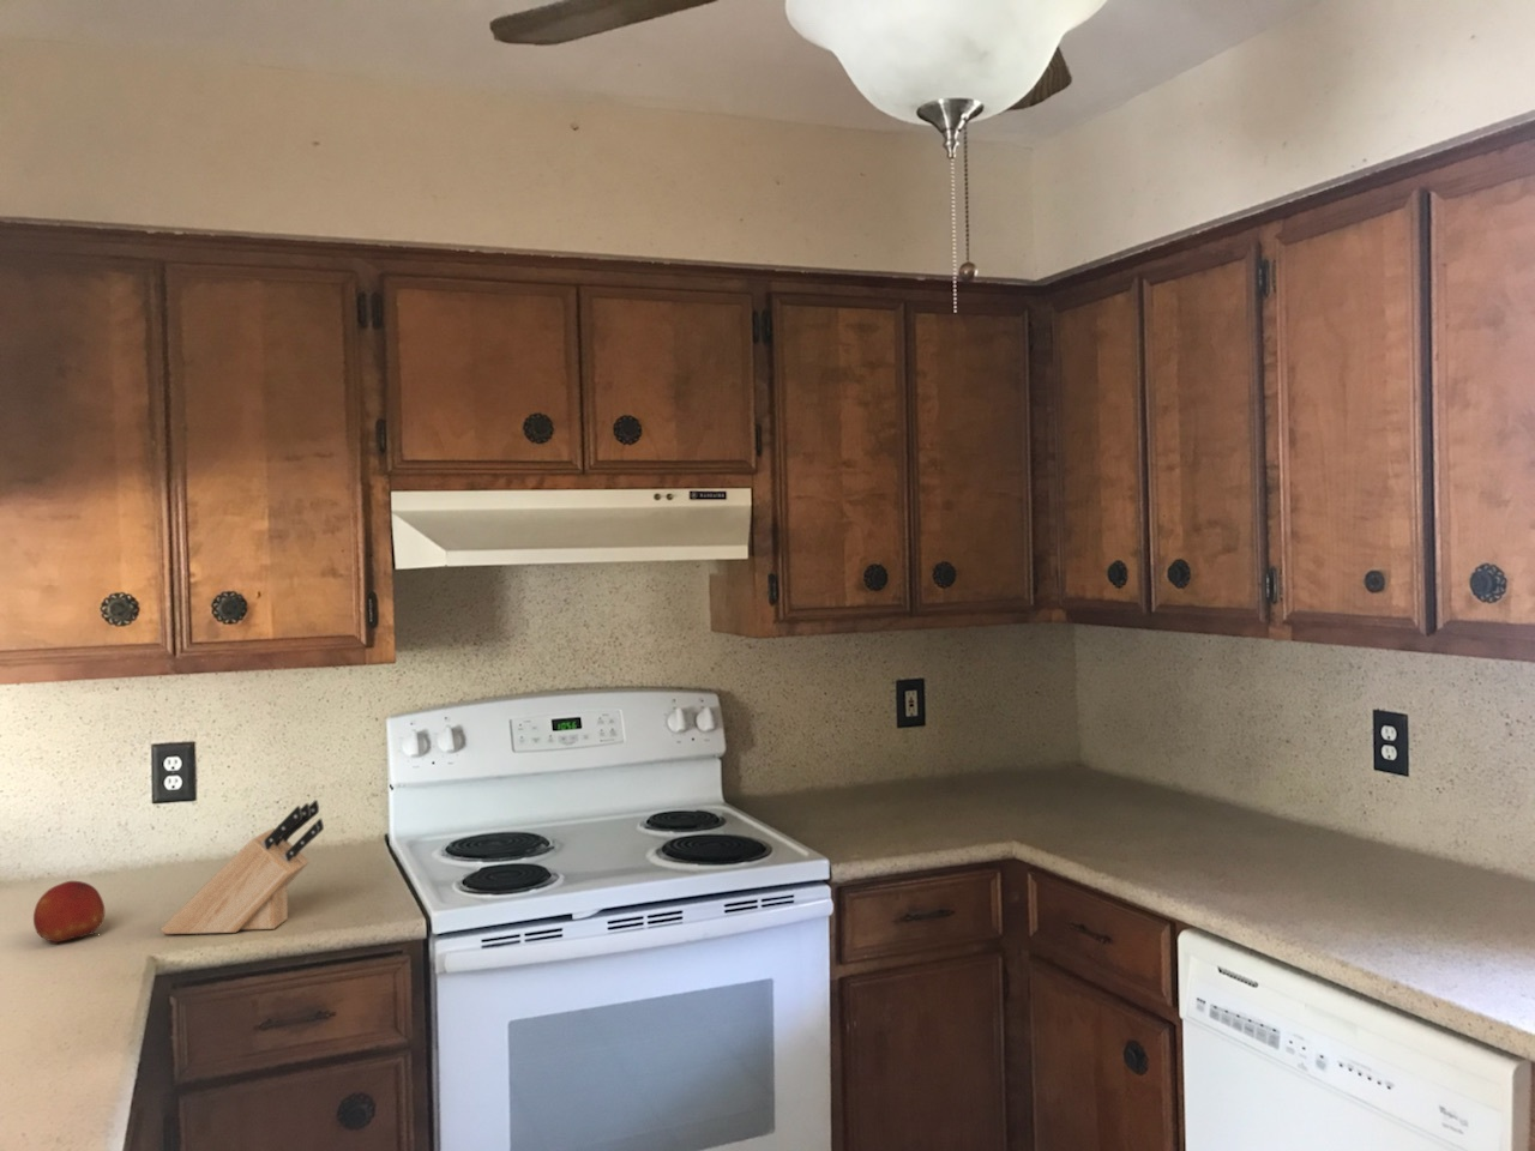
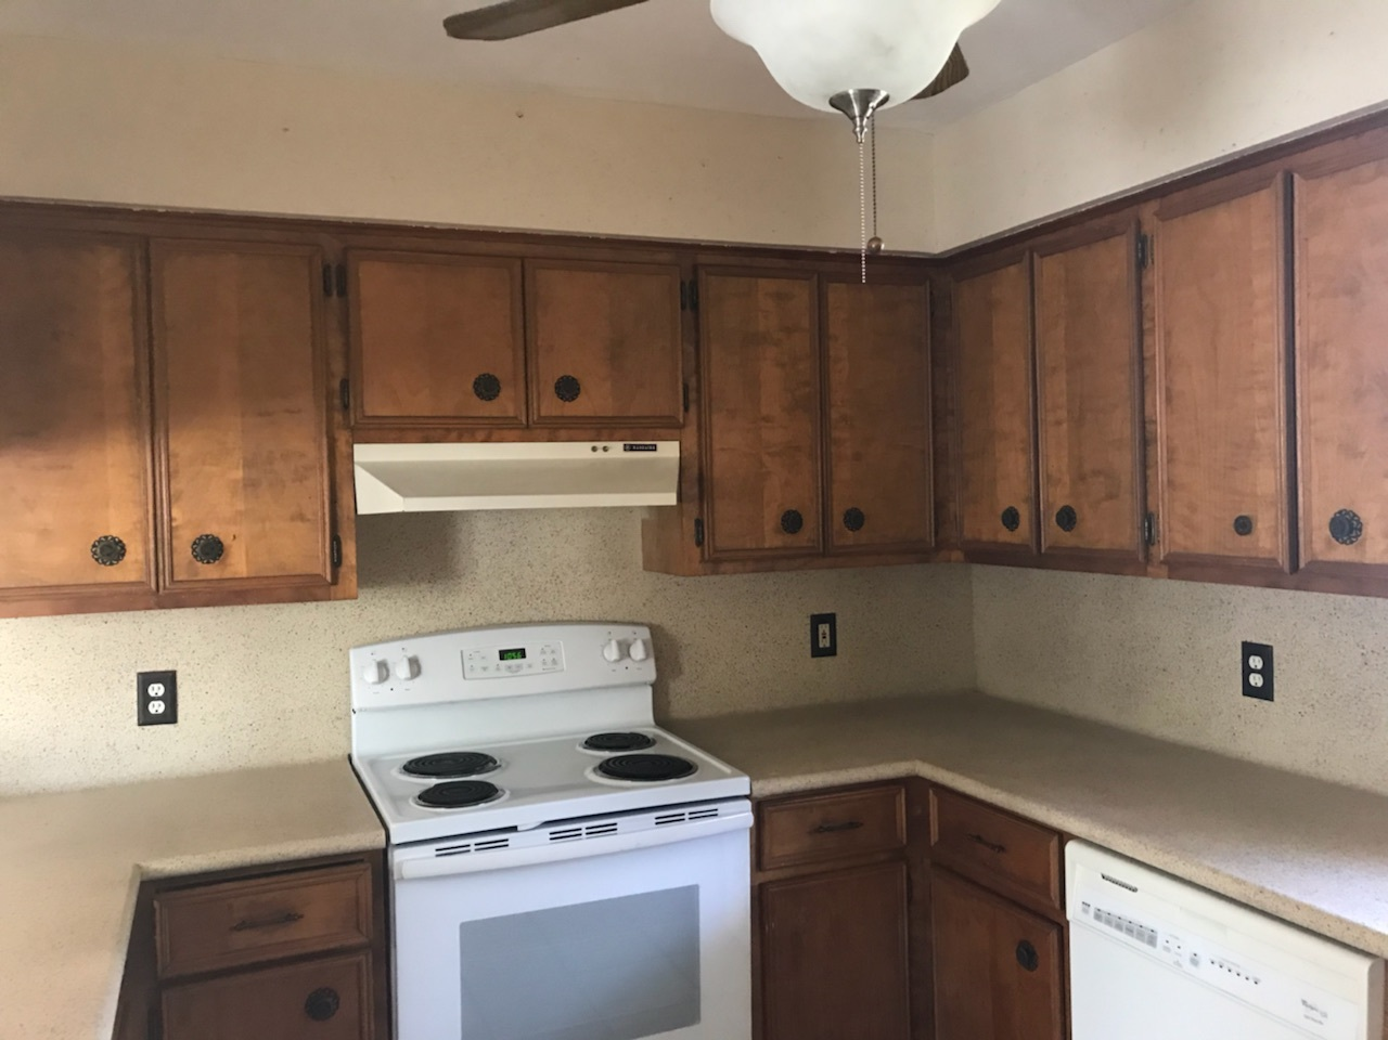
- knife block (247, 863)
- fruit (69, 909)
